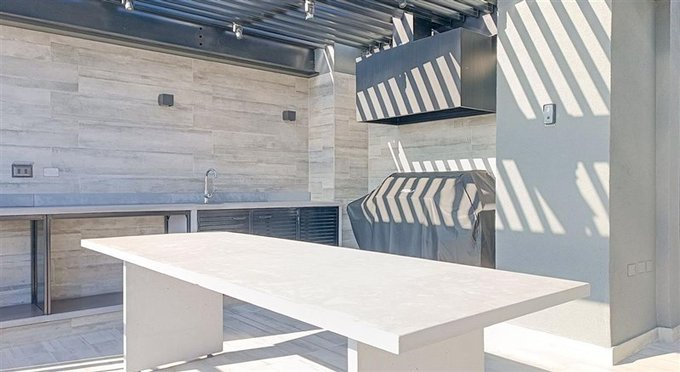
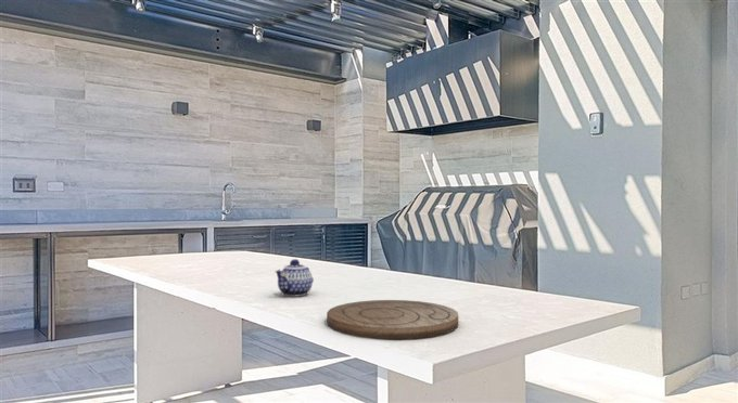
+ cutting board (392, 316)
+ teapot (294, 276)
